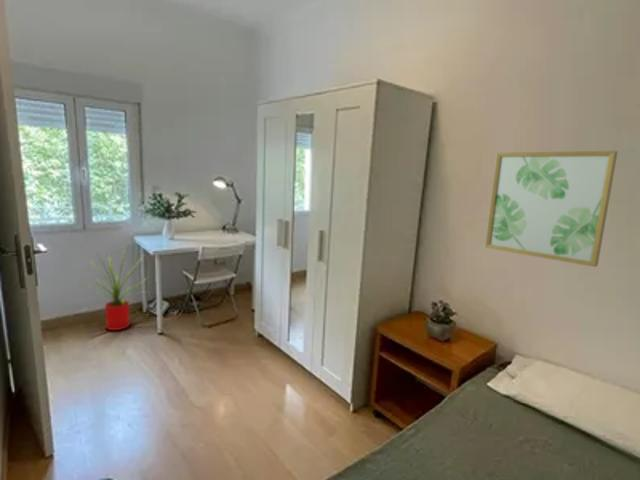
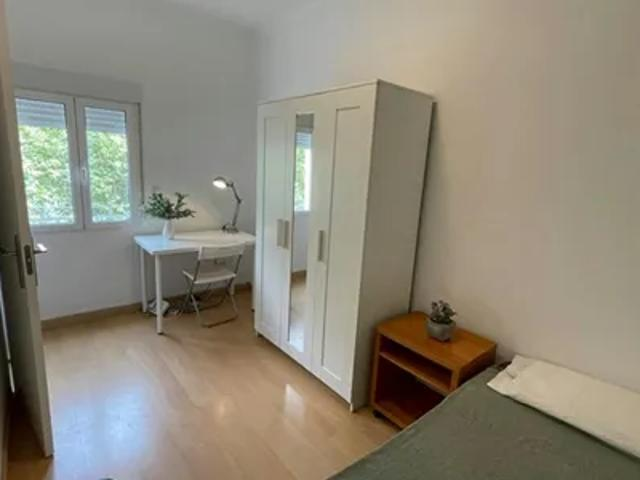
- house plant (116, 288)
- wall art (543, 205)
